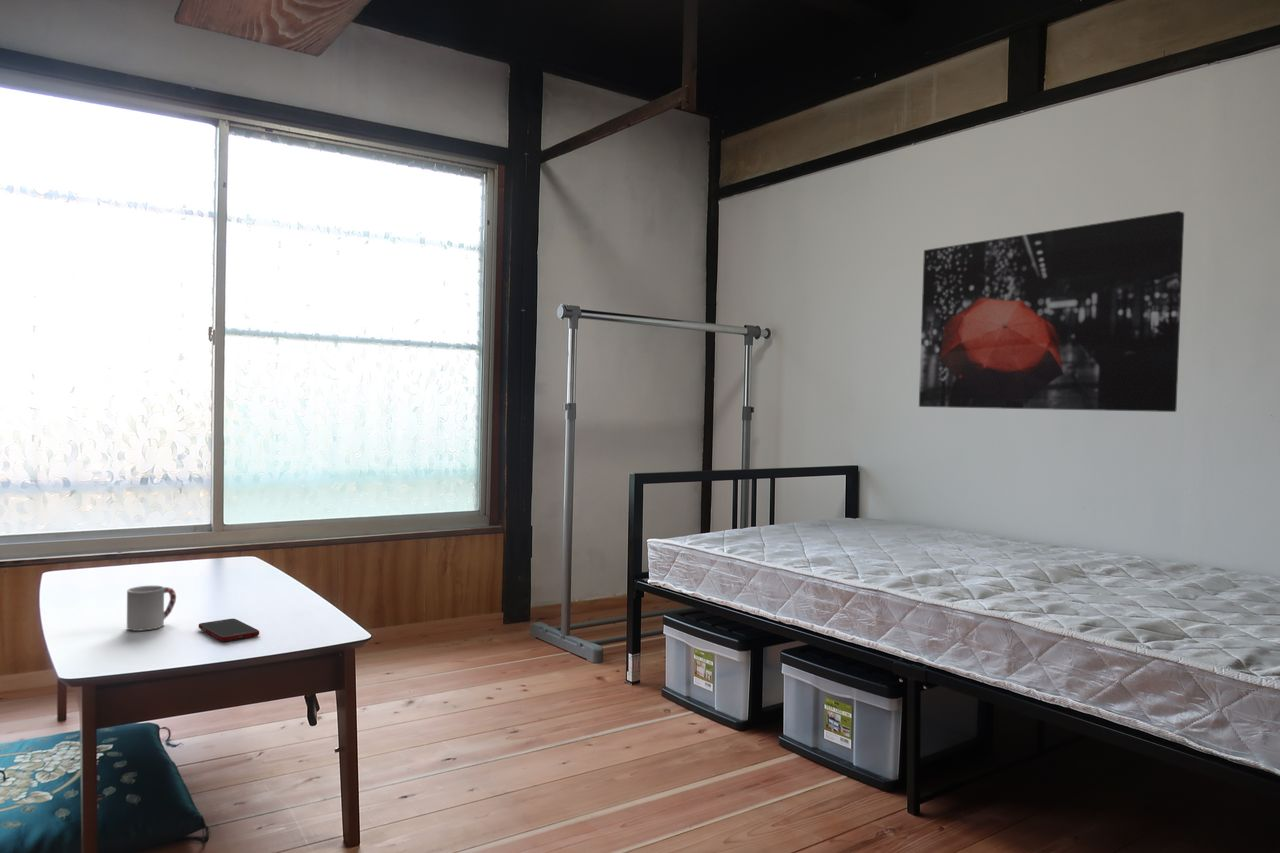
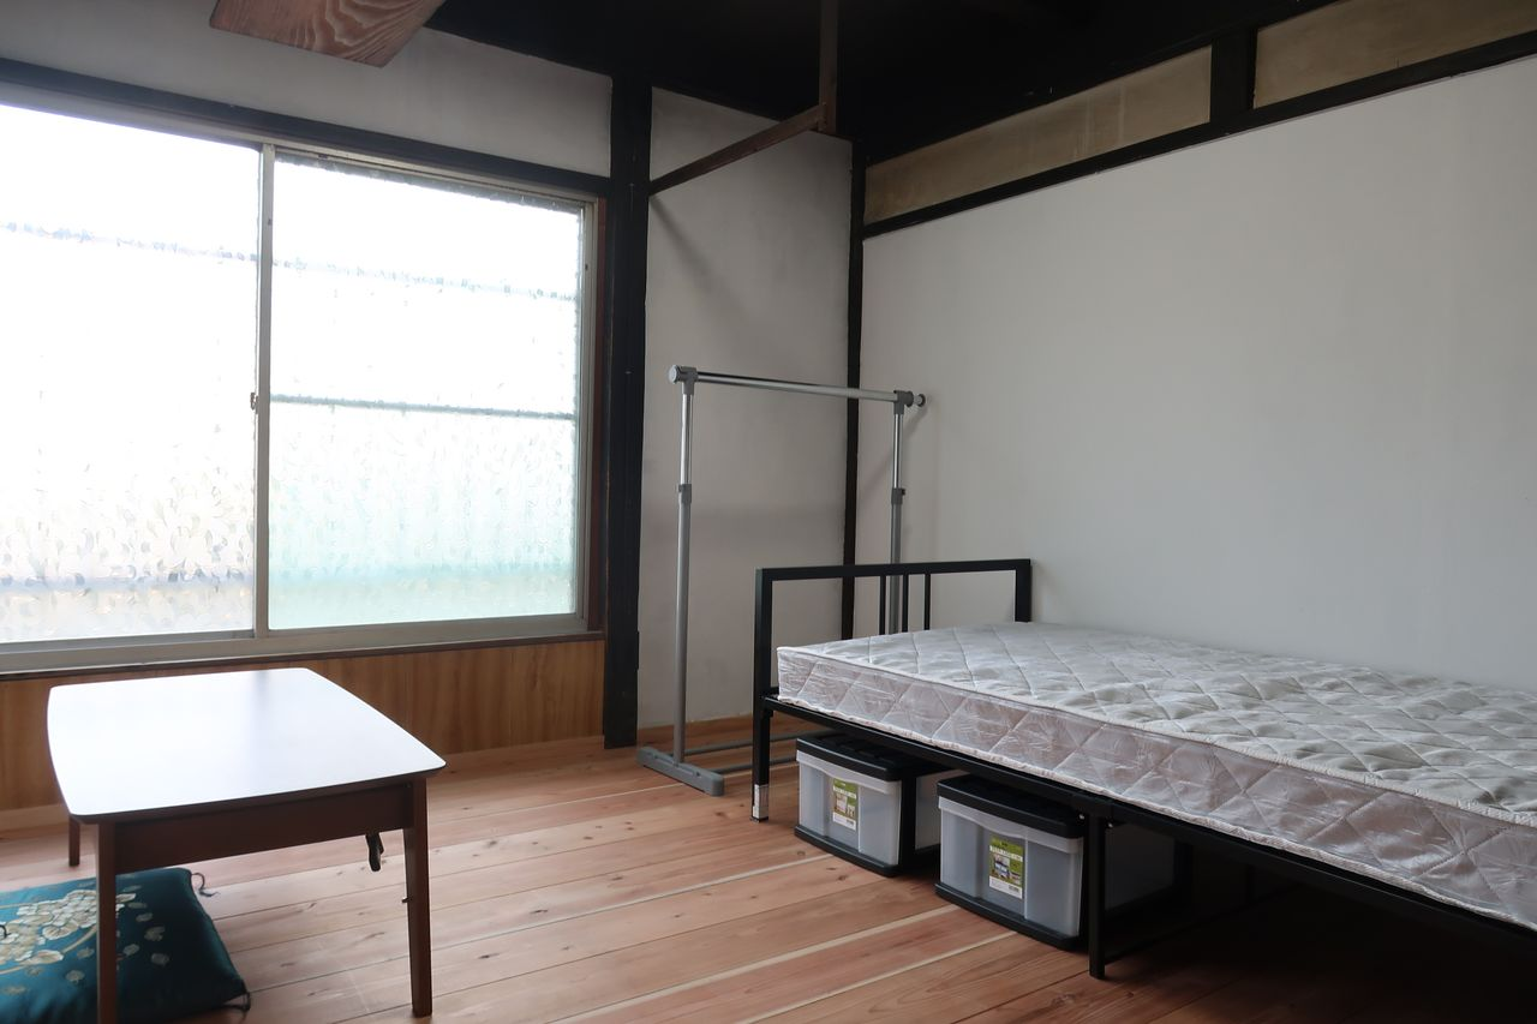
- cell phone (228, 629)
- cup (152, 606)
- wall art (1035, 321)
